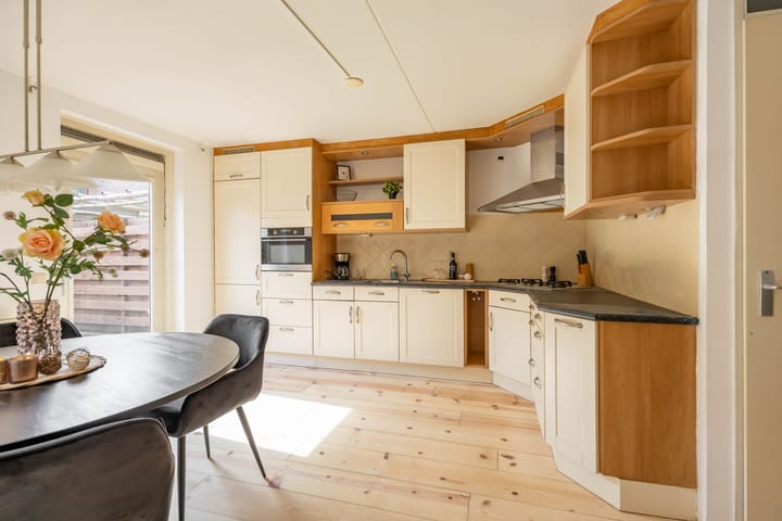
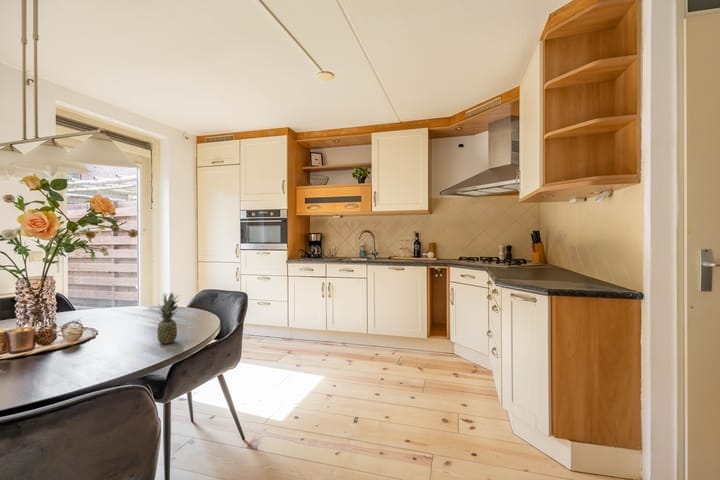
+ fruit (168, 316)
